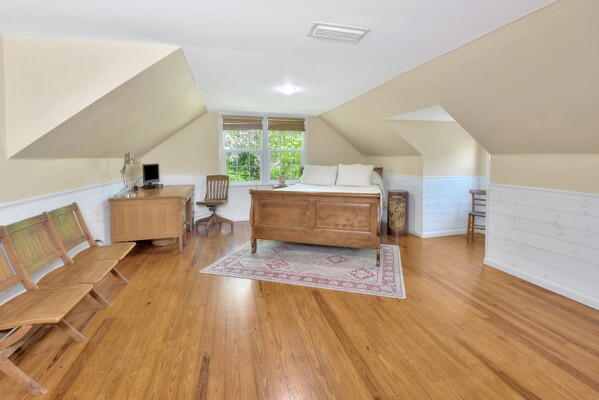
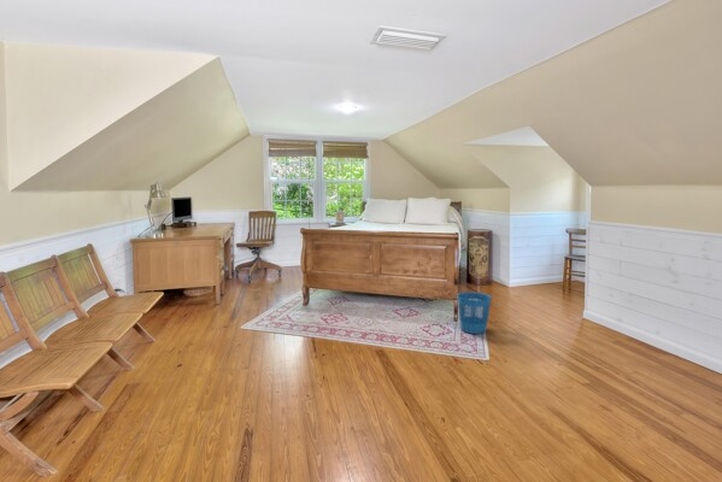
+ wastebasket (472, 312)
